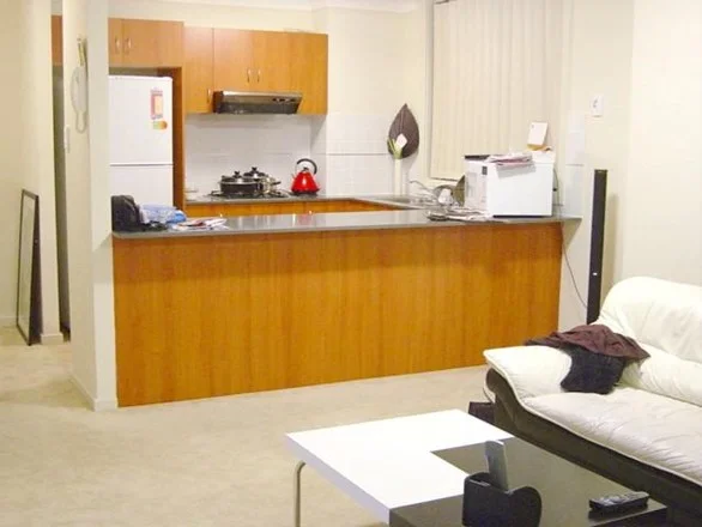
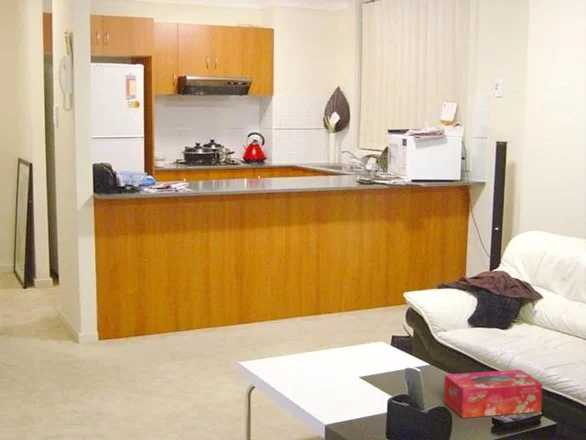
+ tissue box (492, 392)
